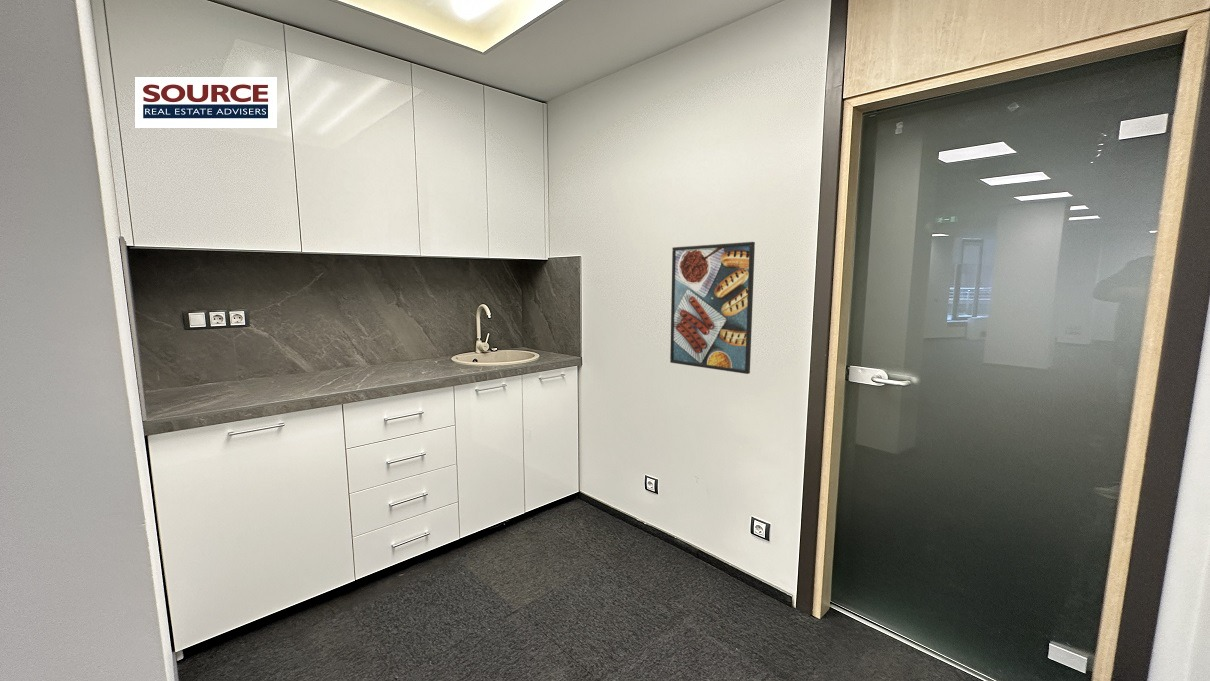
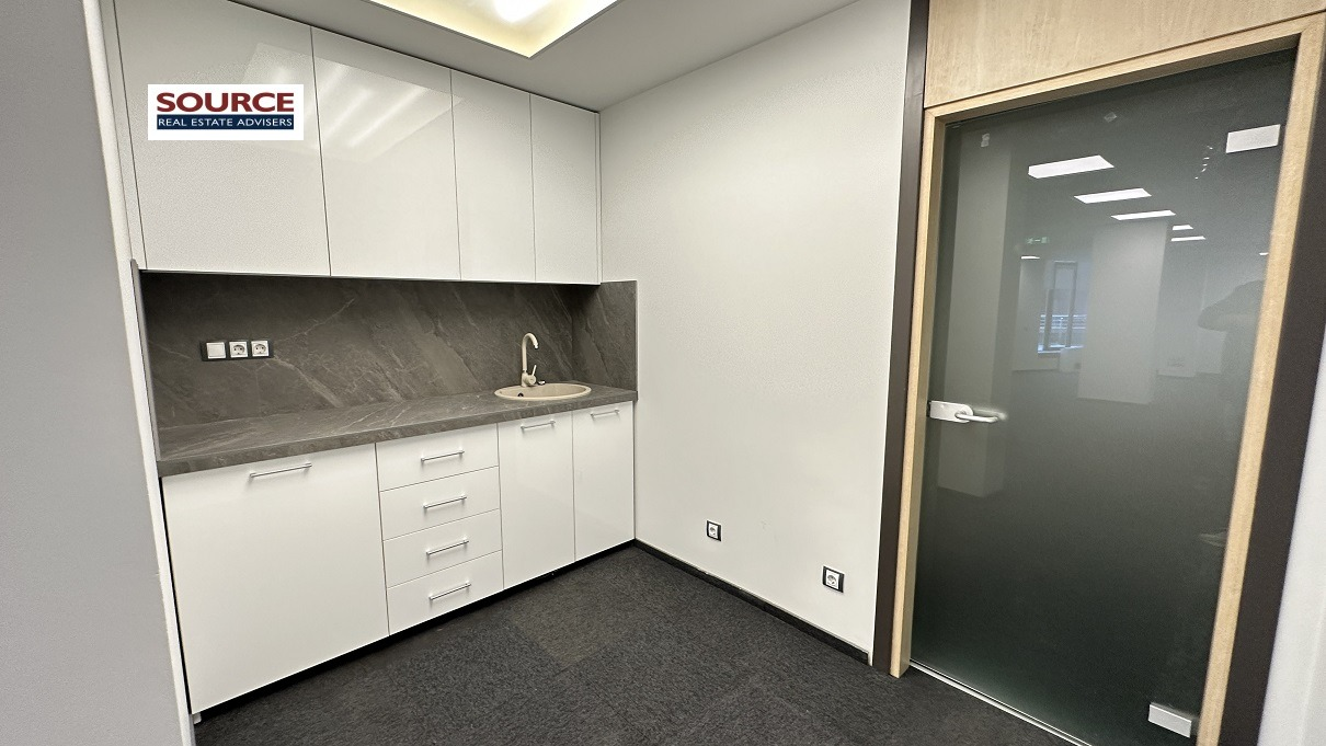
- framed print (709, 307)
